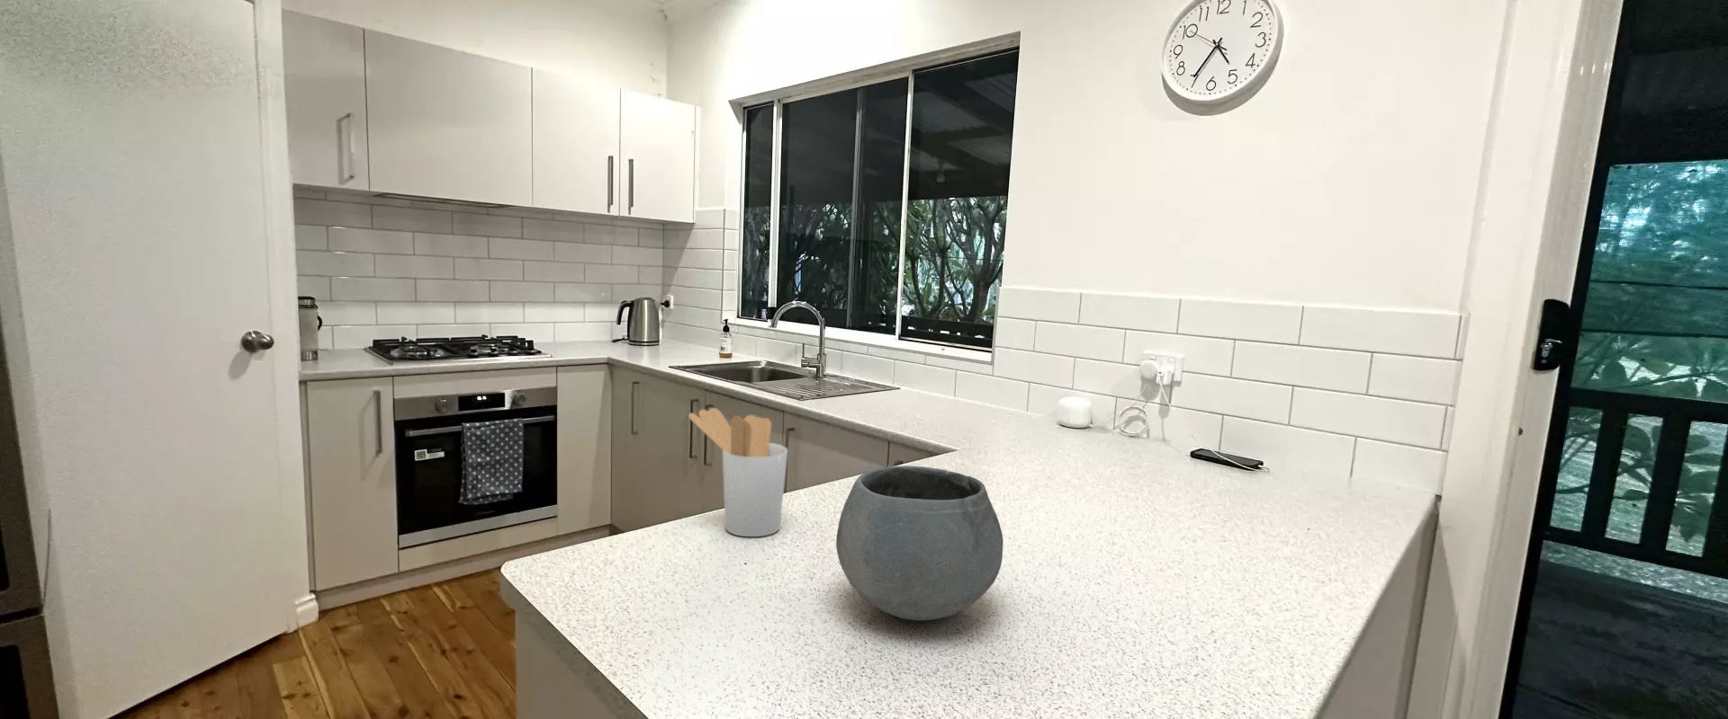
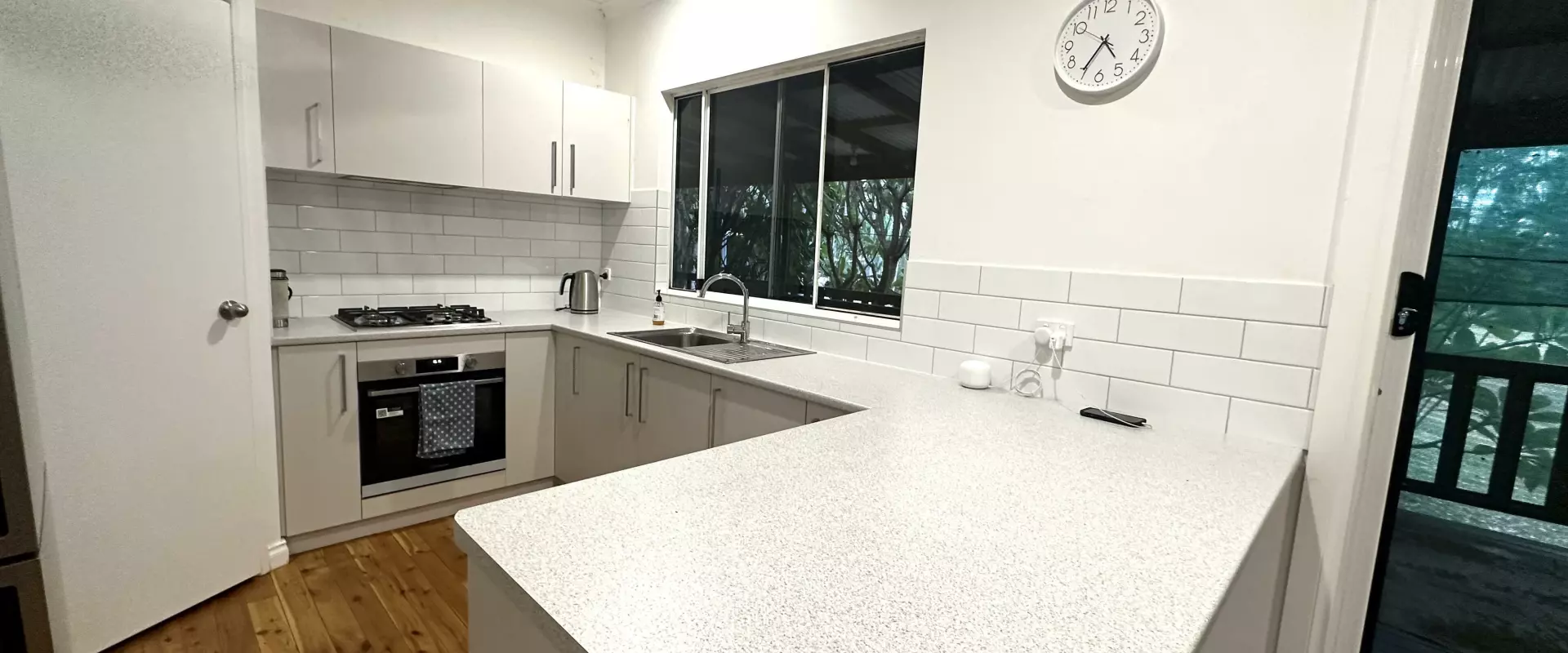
- utensil holder (738, 467)
- bowl (918, 544)
